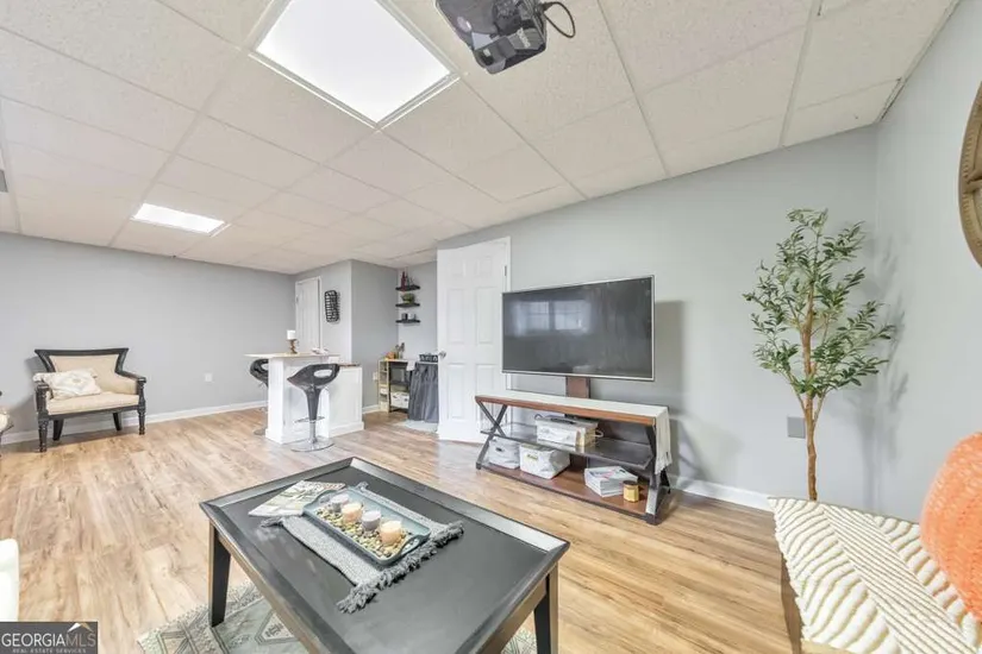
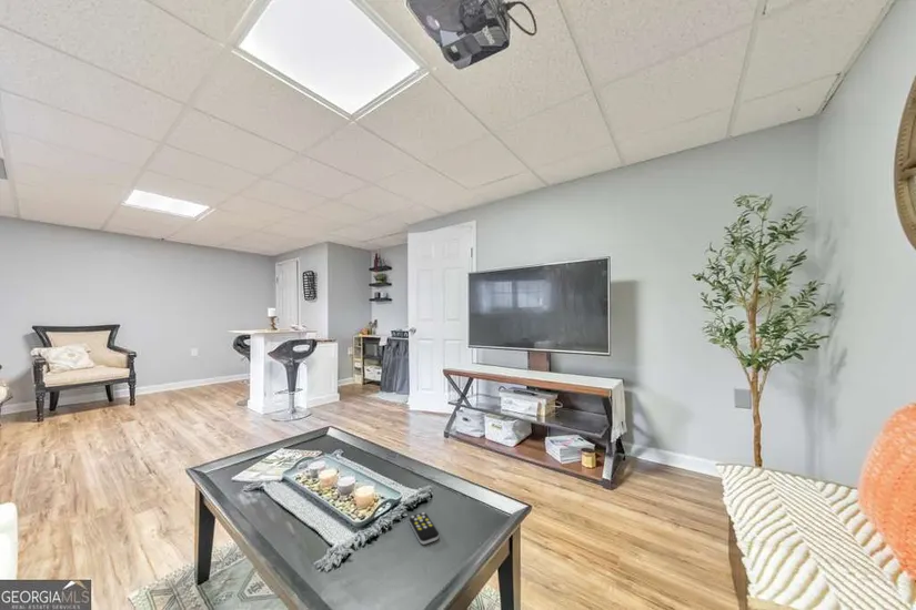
+ remote control (423, 527)
